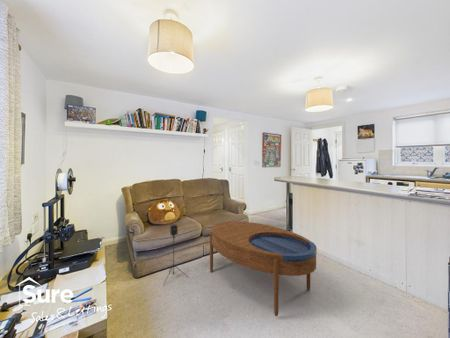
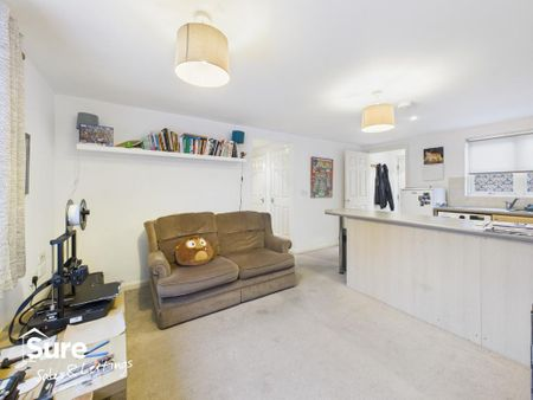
- coffee table (256, 257)
- speaker (173, 250)
